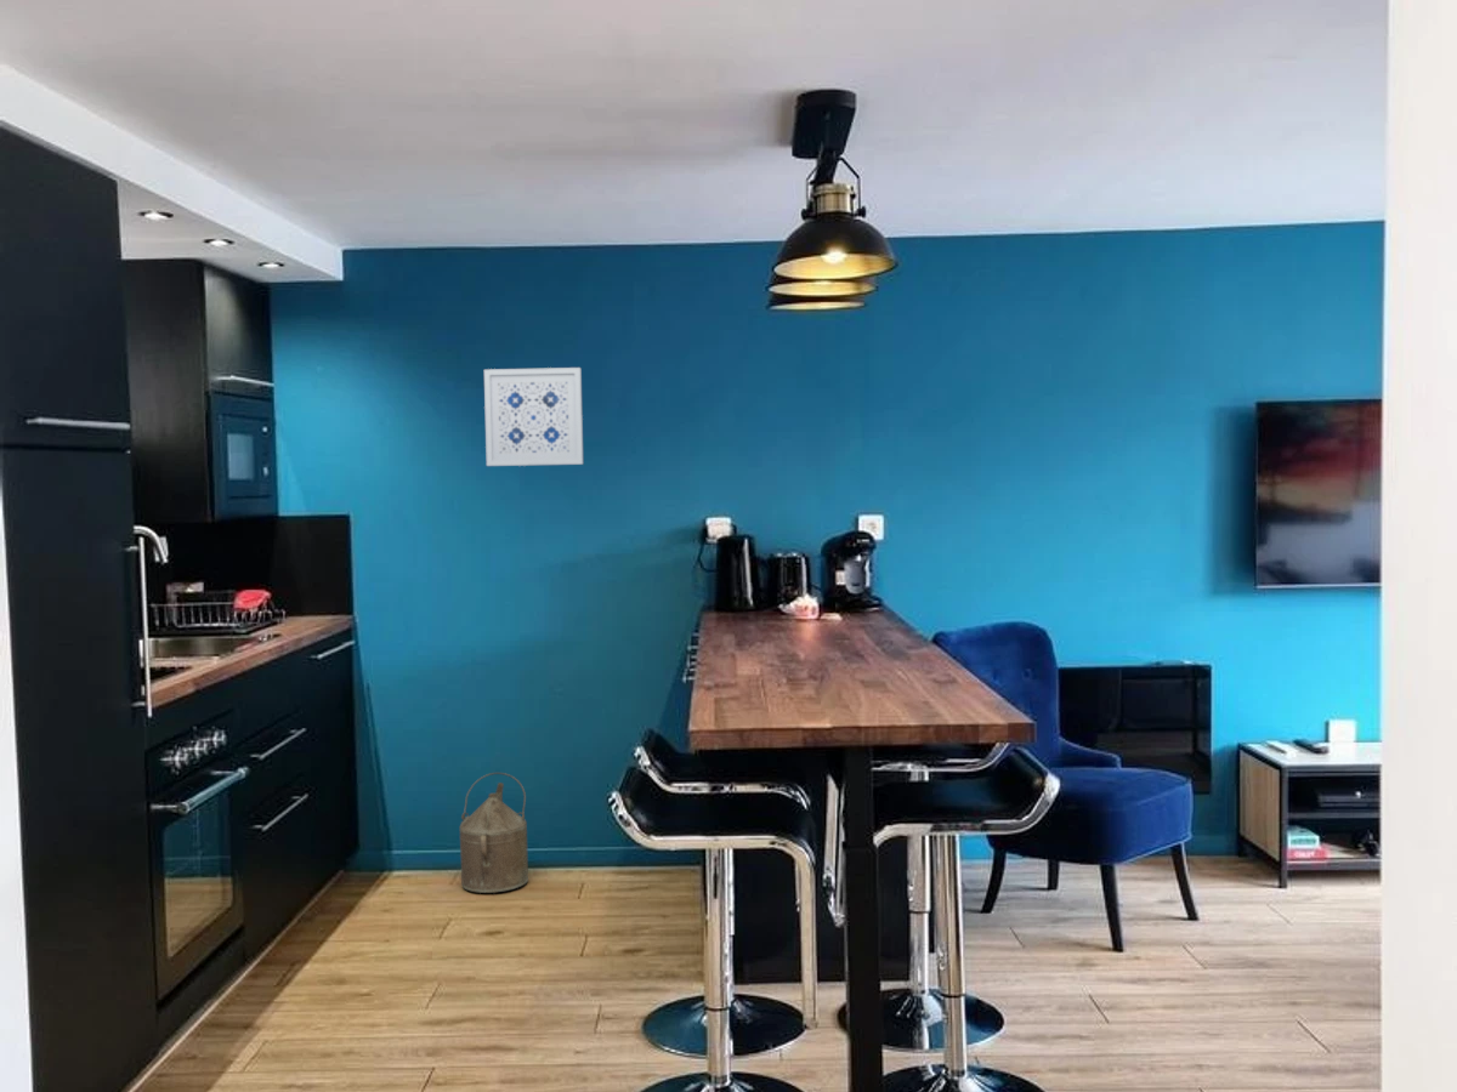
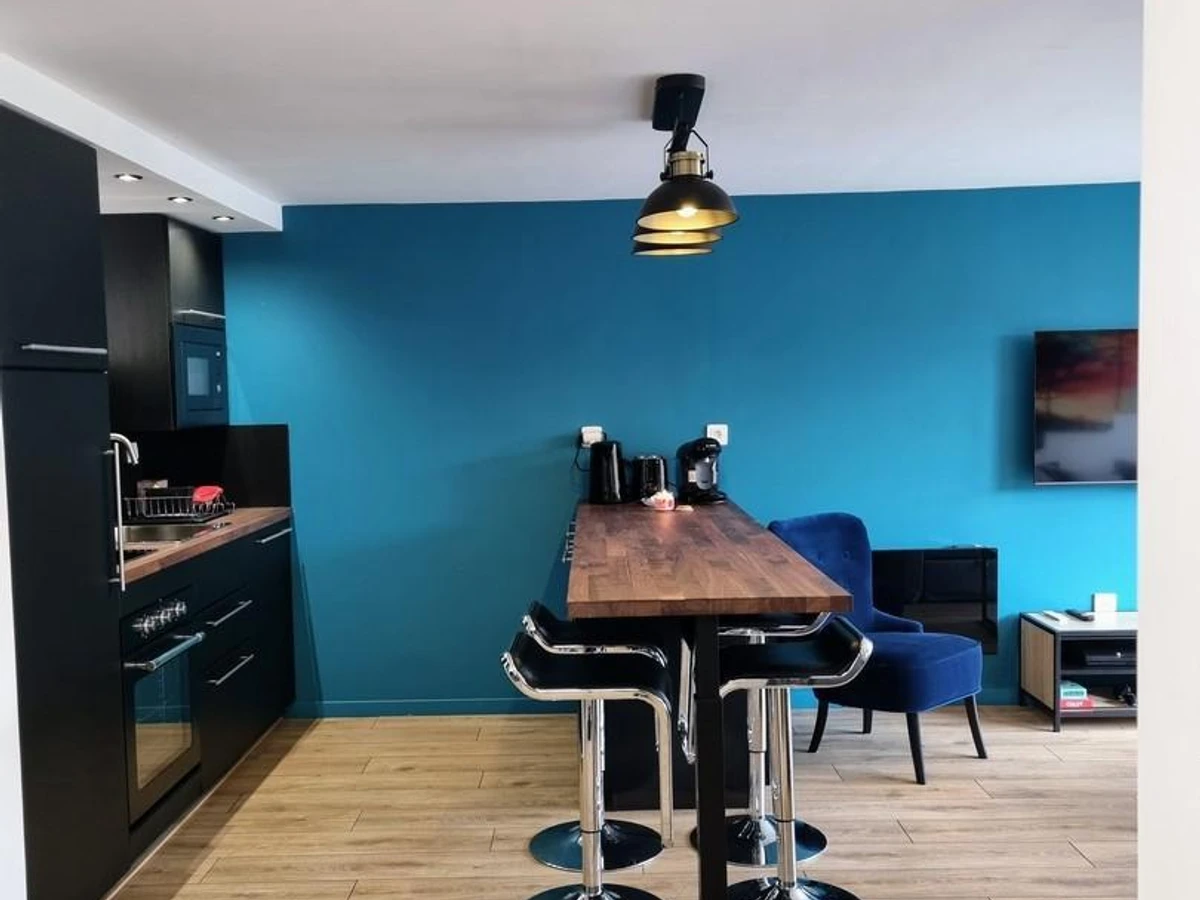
- watering can (492, 830)
- wall art (533, 416)
